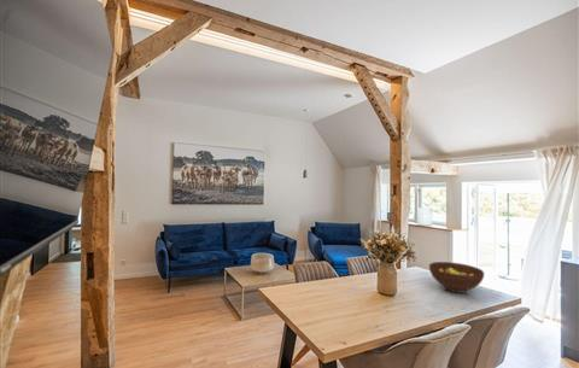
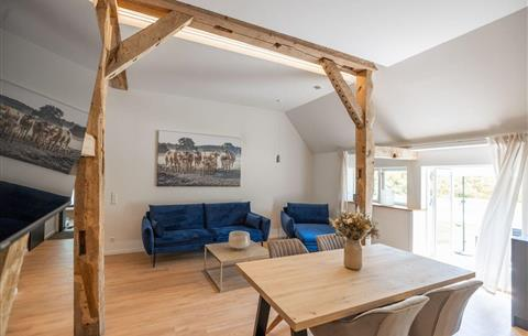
- fruit bowl (455, 279)
